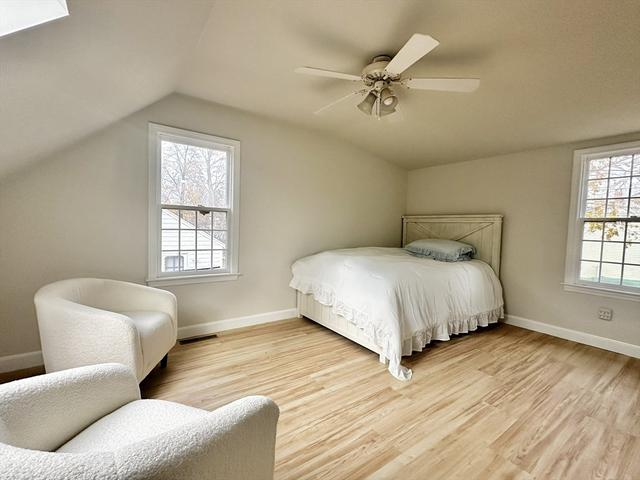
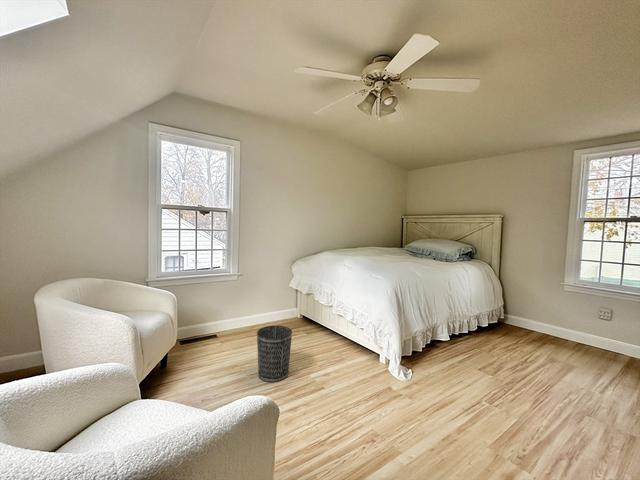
+ wastebasket (274, 353)
